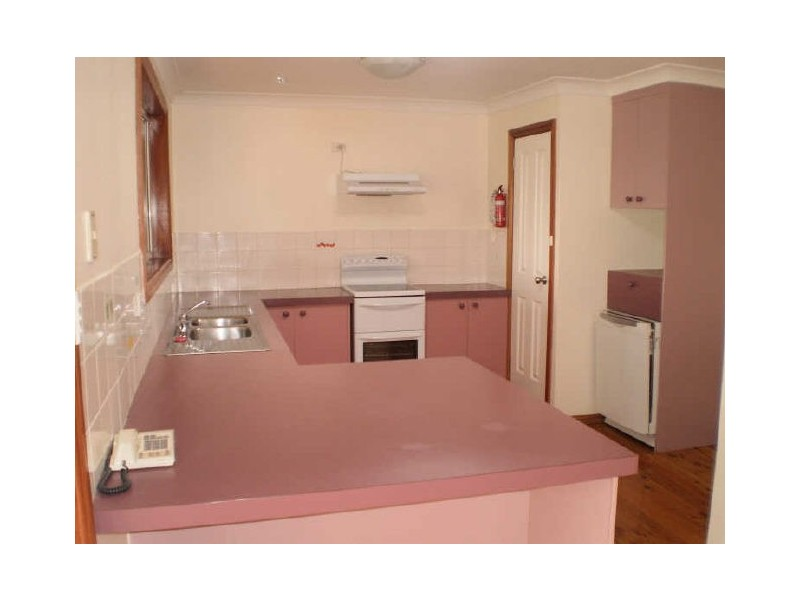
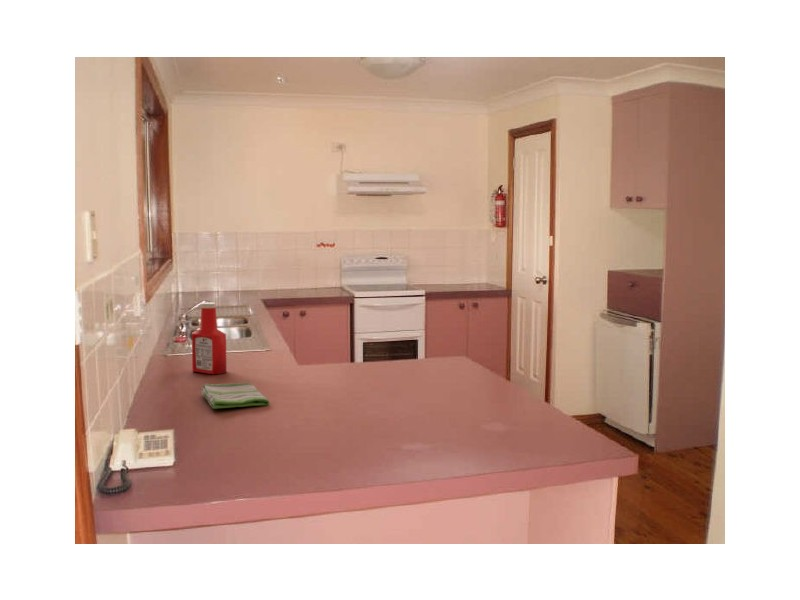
+ dish towel (234, 394)
+ soap bottle (208, 337)
